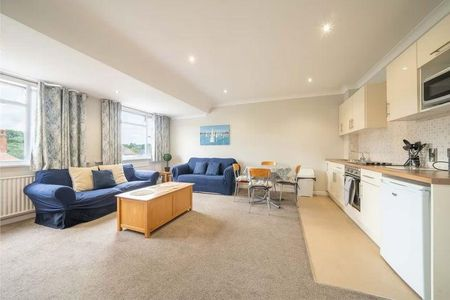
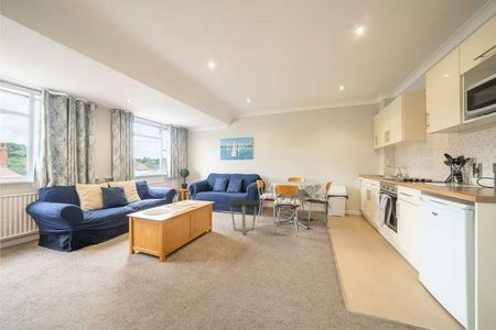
+ side table (244, 216)
